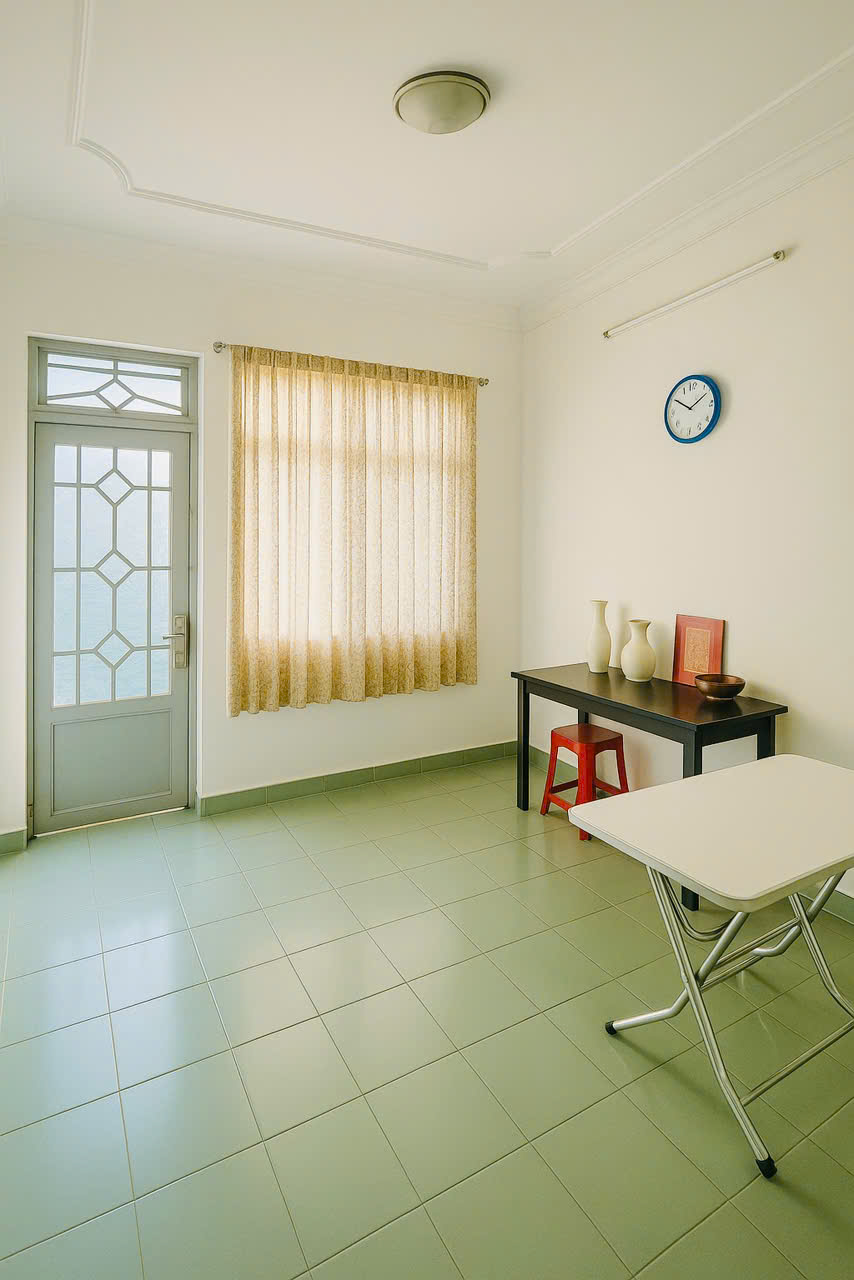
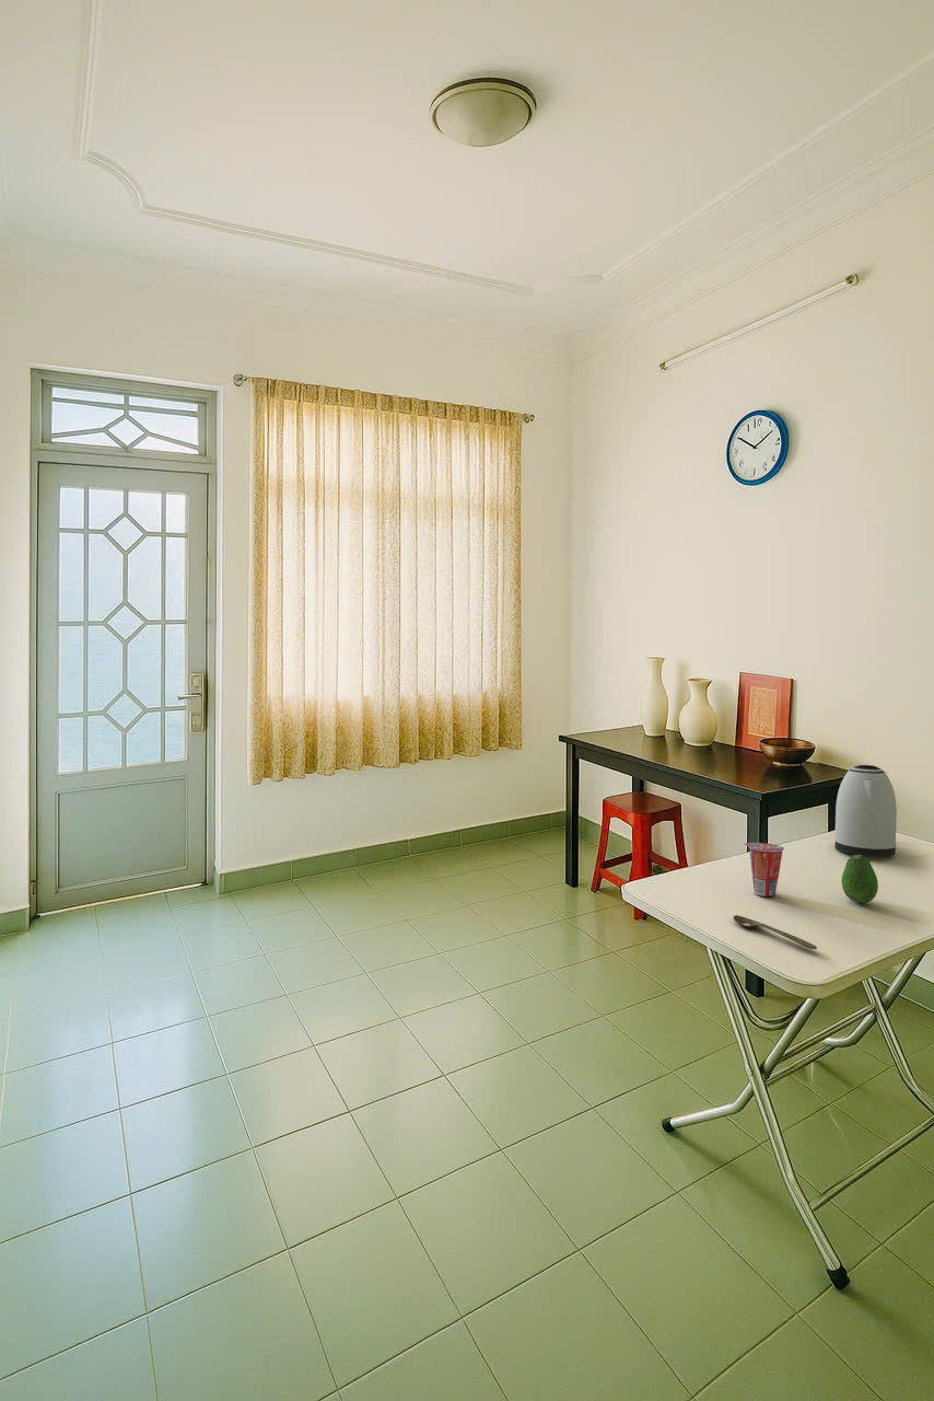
+ fruit (860, 878)
+ cup (763, 869)
+ kettle (863, 806)
+ spoon (773, 930)
